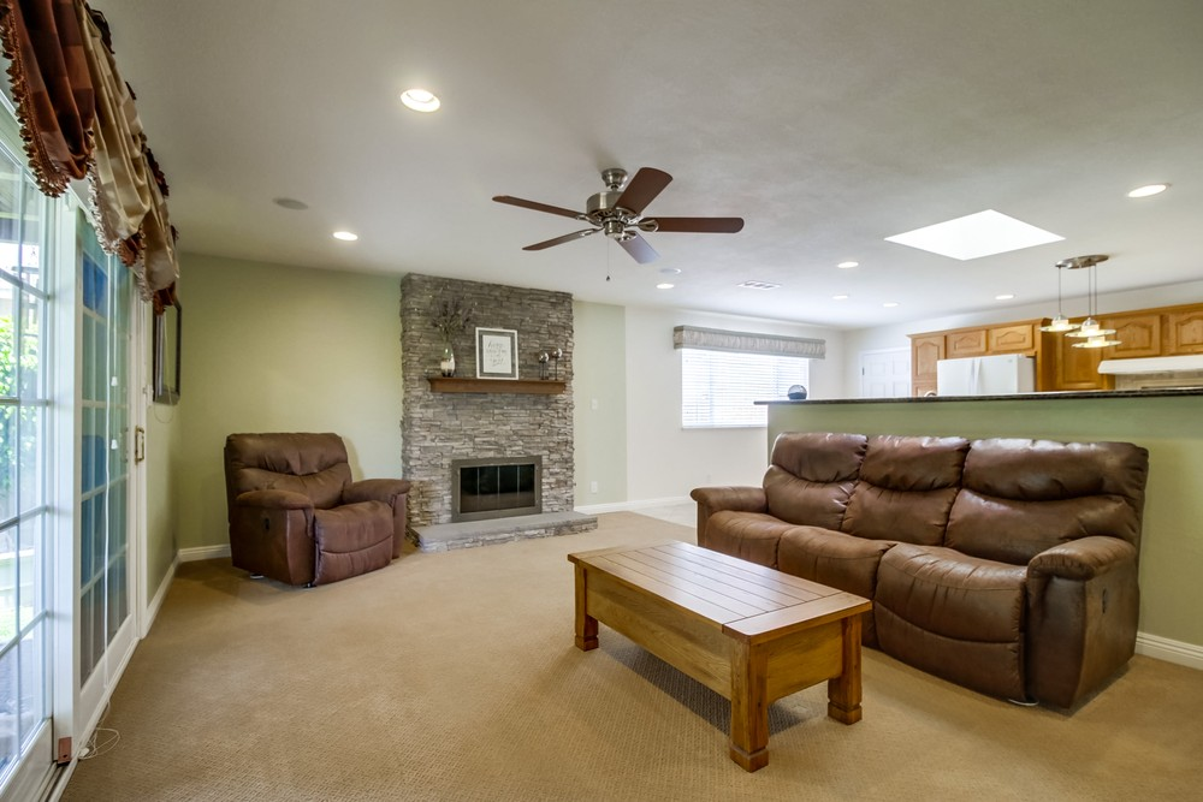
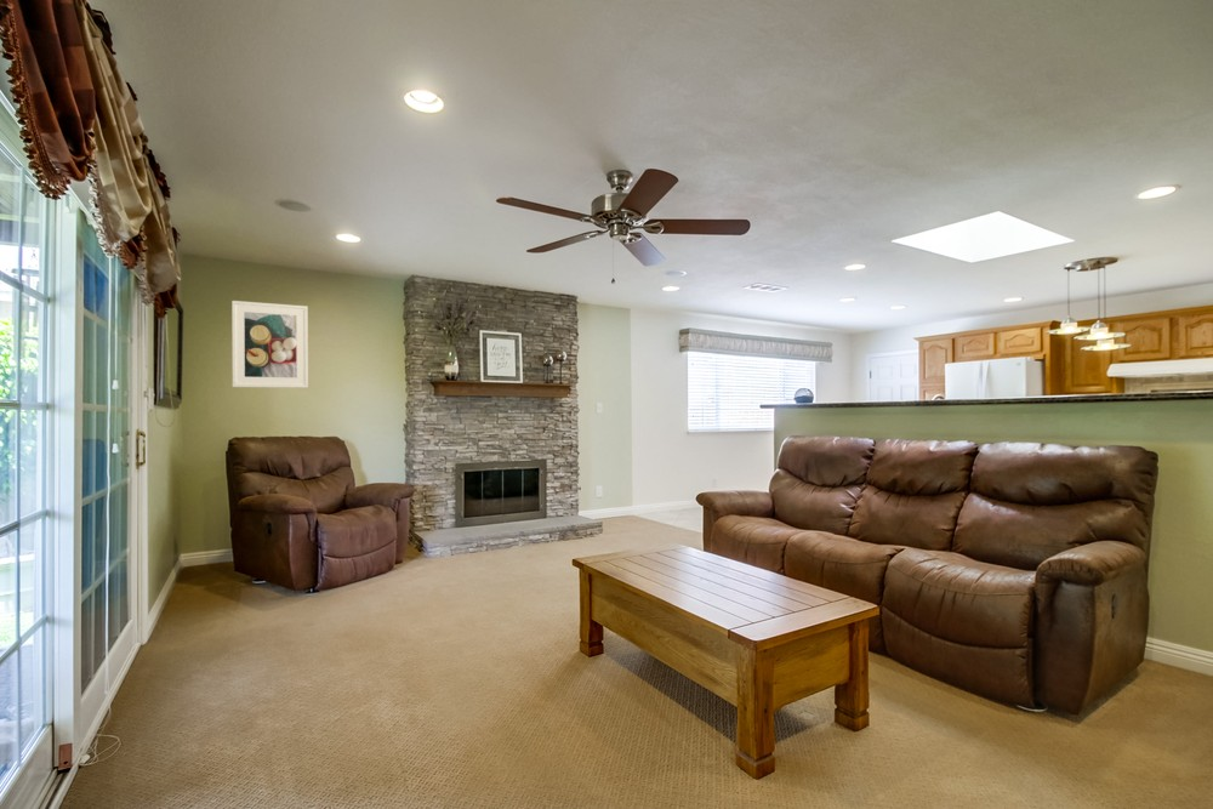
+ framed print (270, 344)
